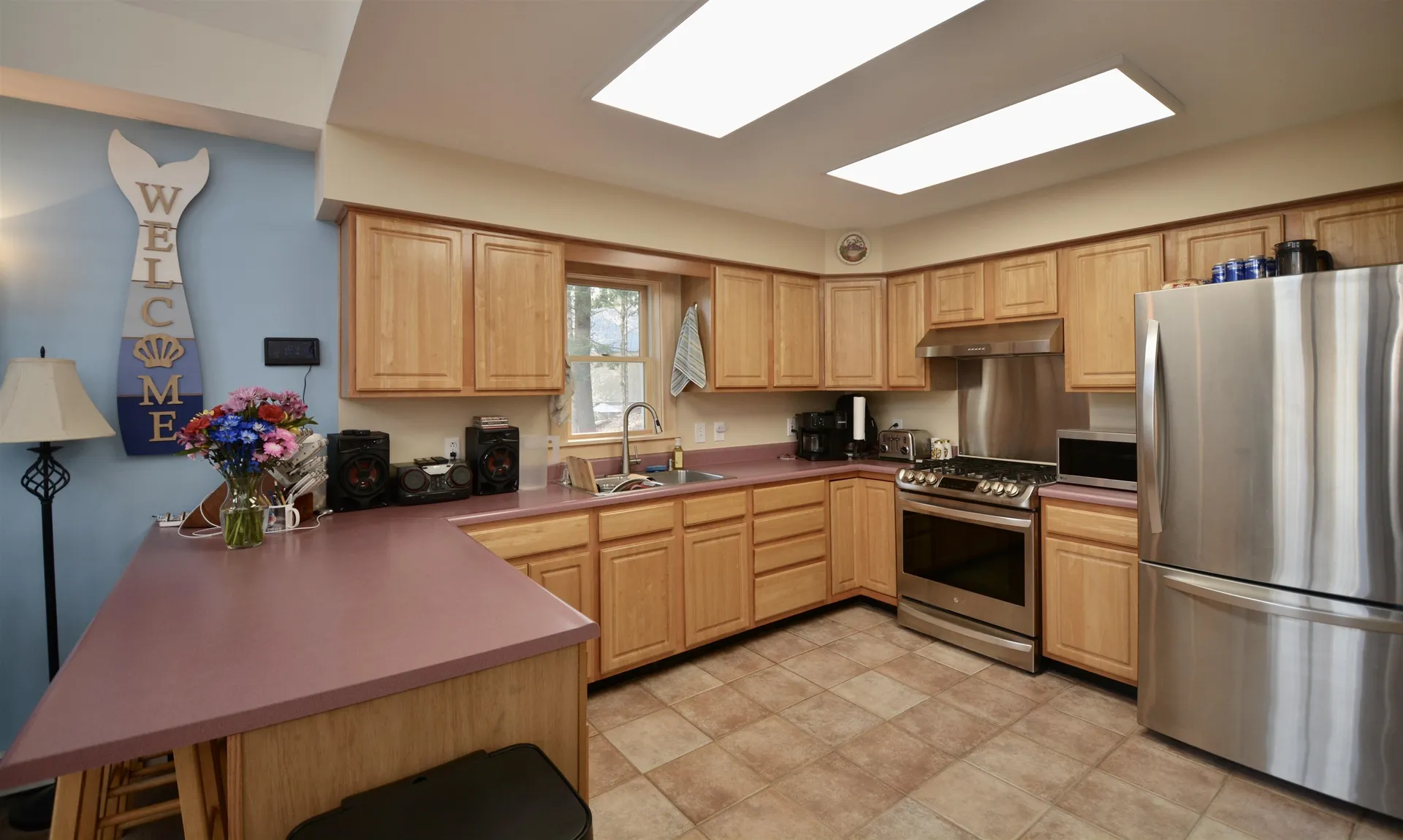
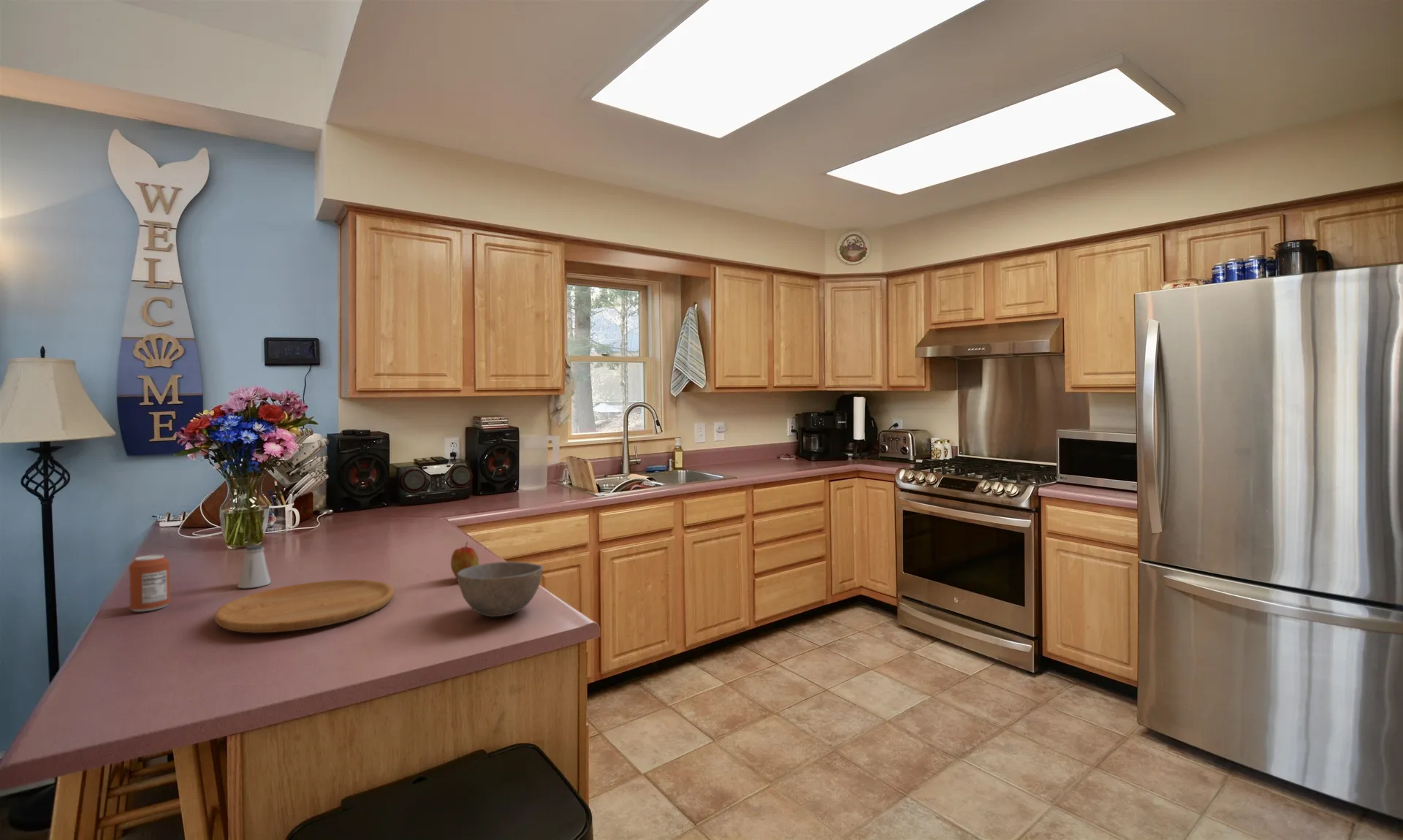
+ saltshaker (254, 565)
+ bowl (501, 590)
+ apple (465, 560)
+ cutting board (310, 603)
+ can (150, 582)
